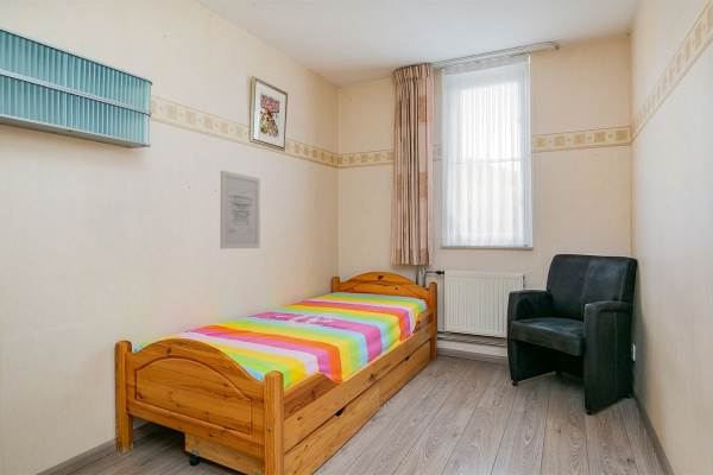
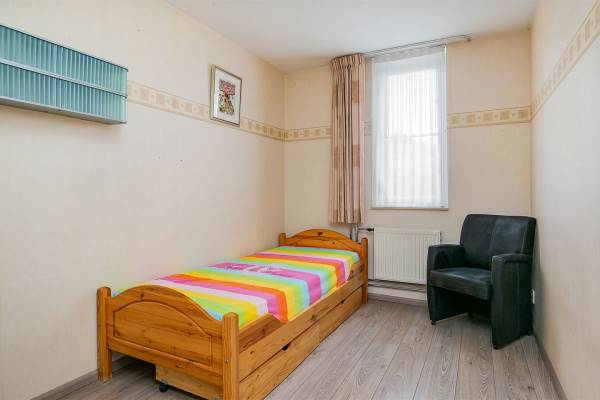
- wall art (241, 211)
